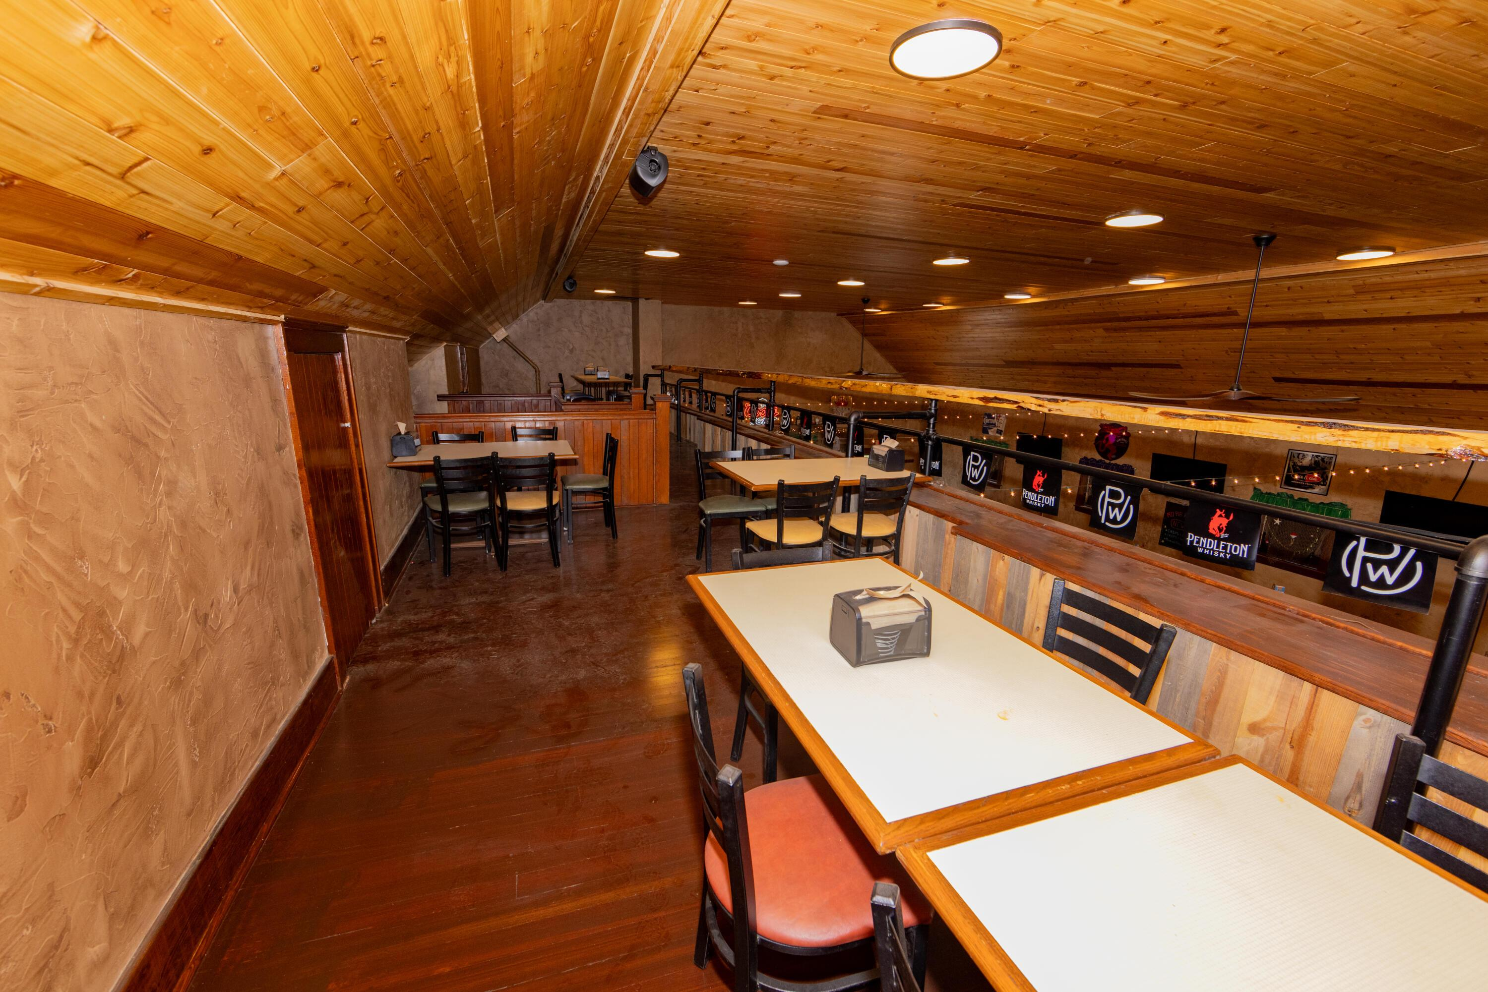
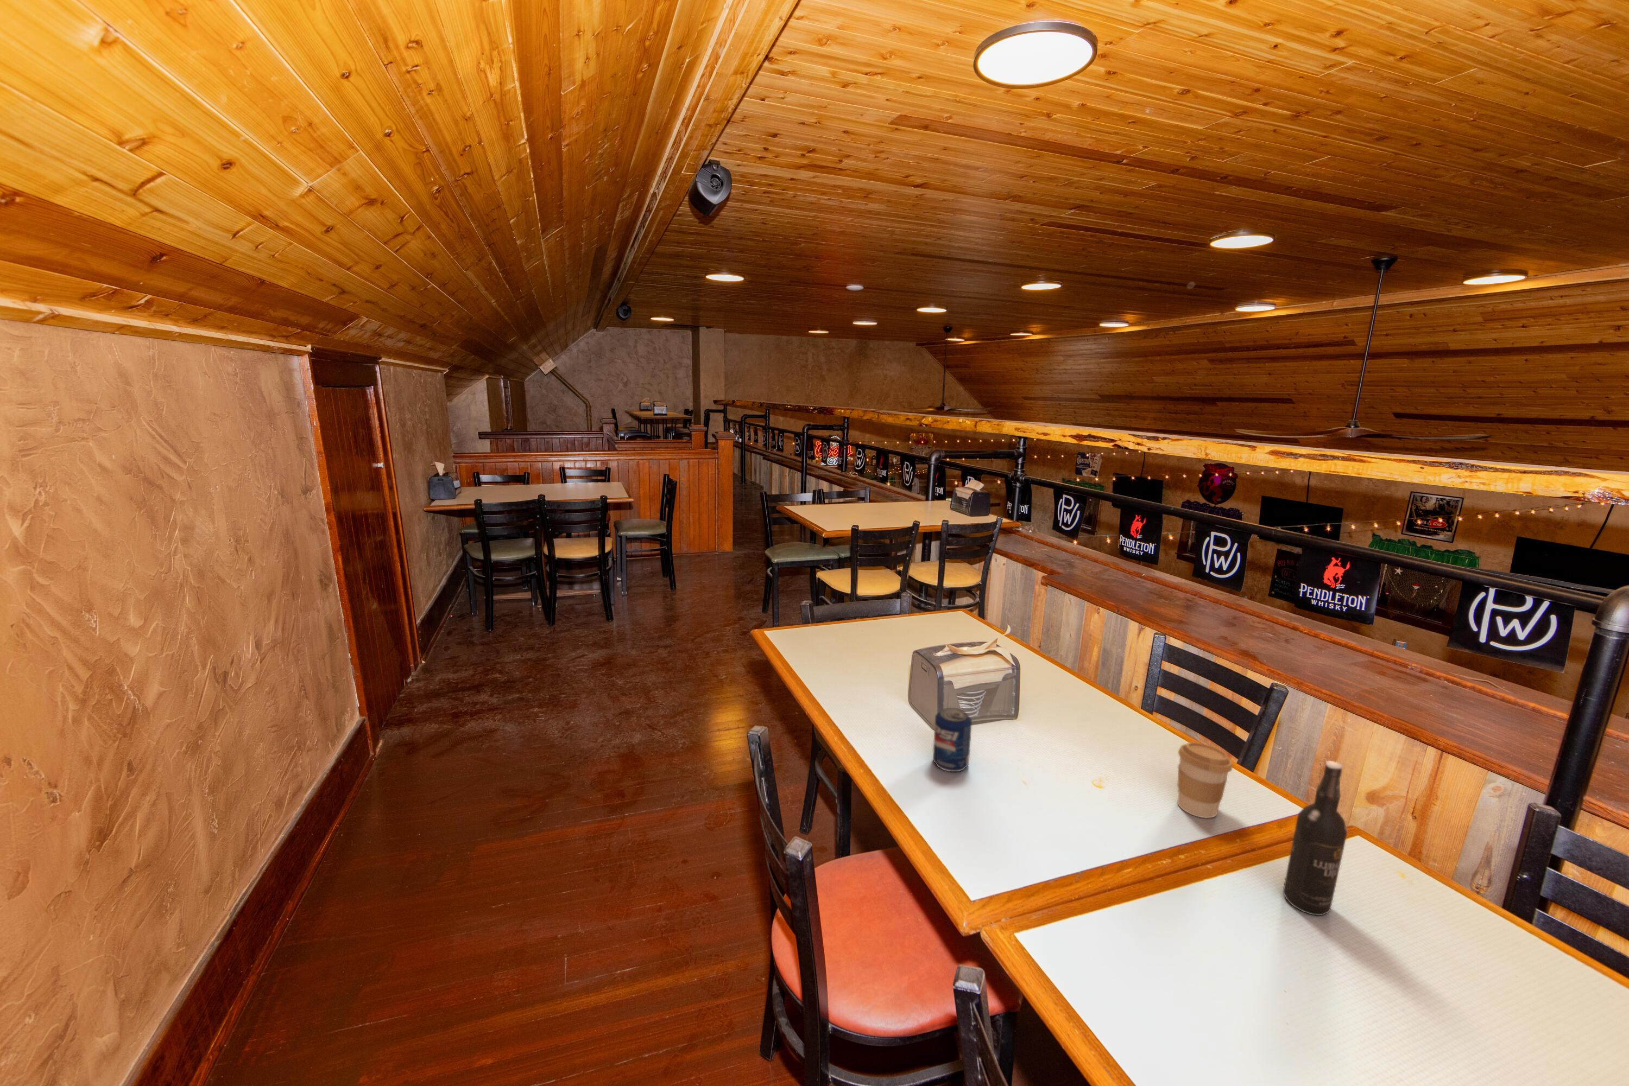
+ wine bottle (1320, 835)
+ coffee cup (1201, 778)
+ beverage can (951, 738)
